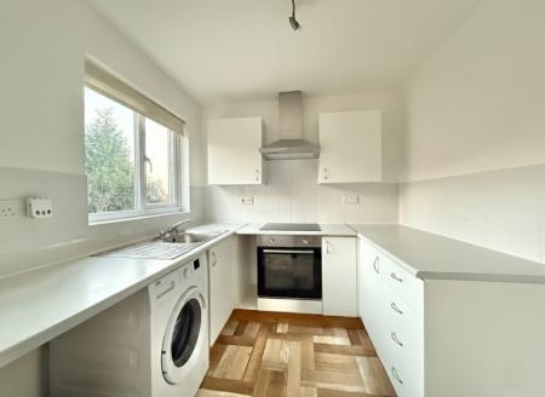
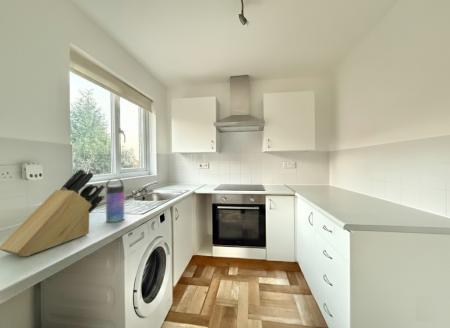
+ knife block (61, 204)
+ water bottle (115, 198)
